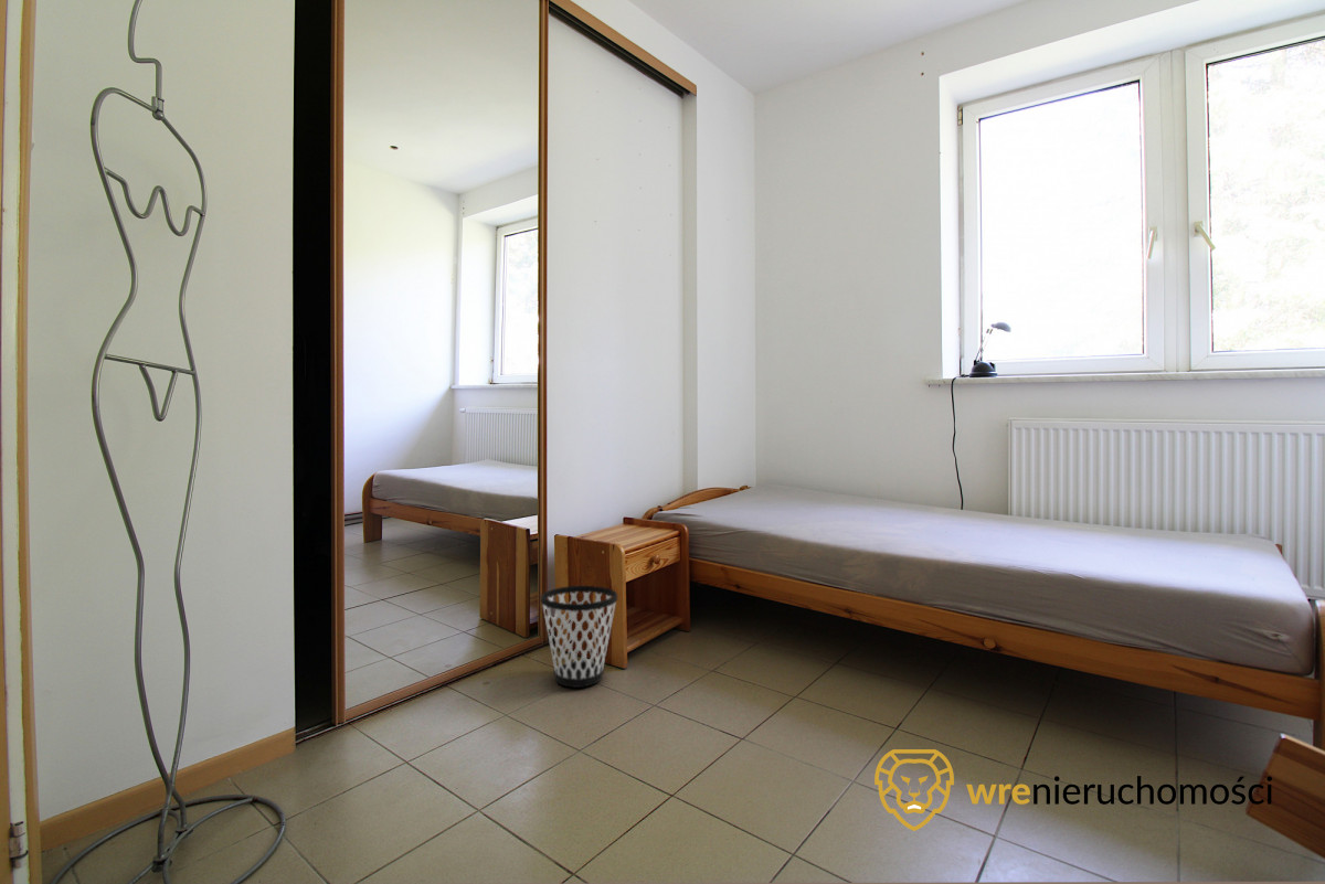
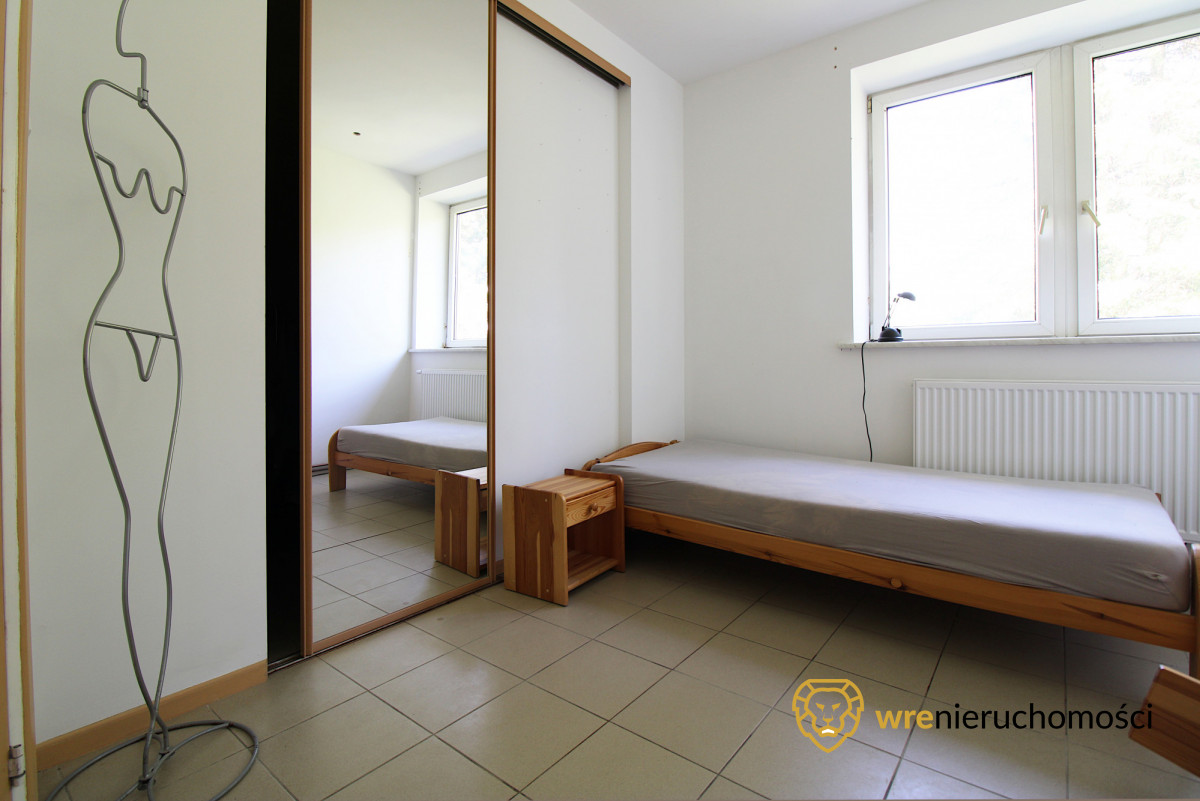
- wastebasket (582, 637)
